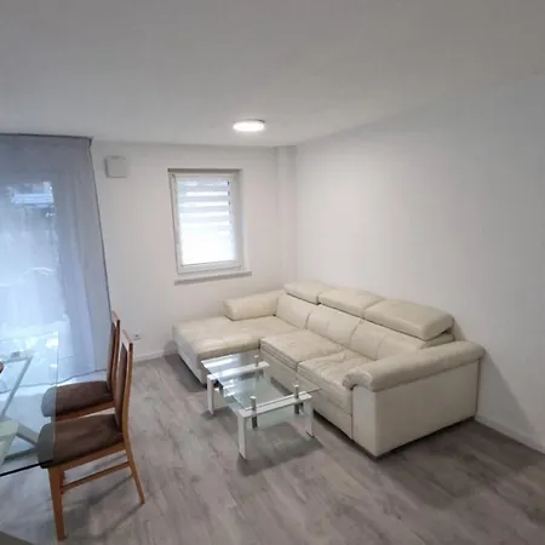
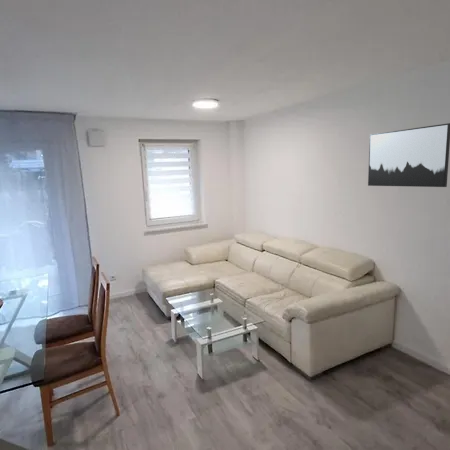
+ wall art (404, 158)
